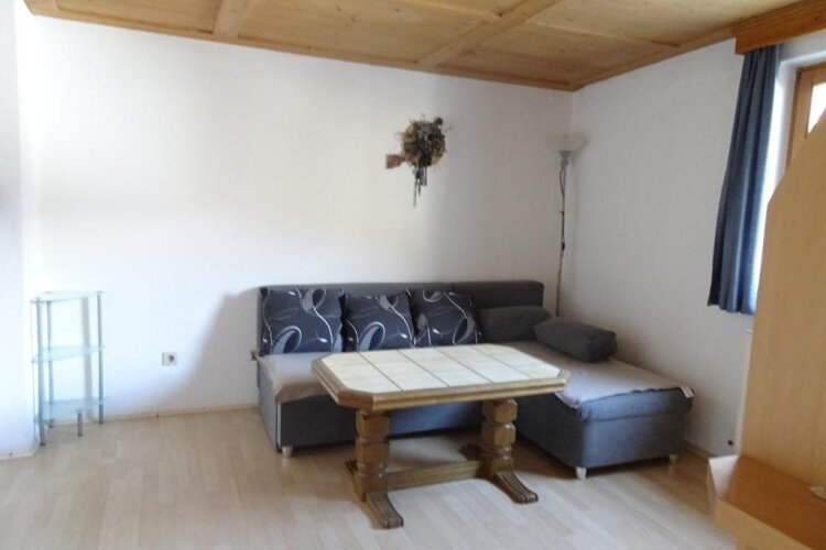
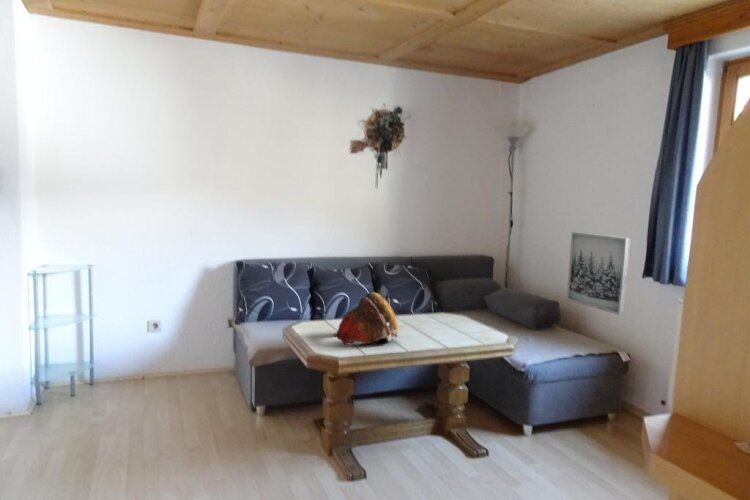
+ wall art (596, 271)
+ decorative bowl (364, 317)
